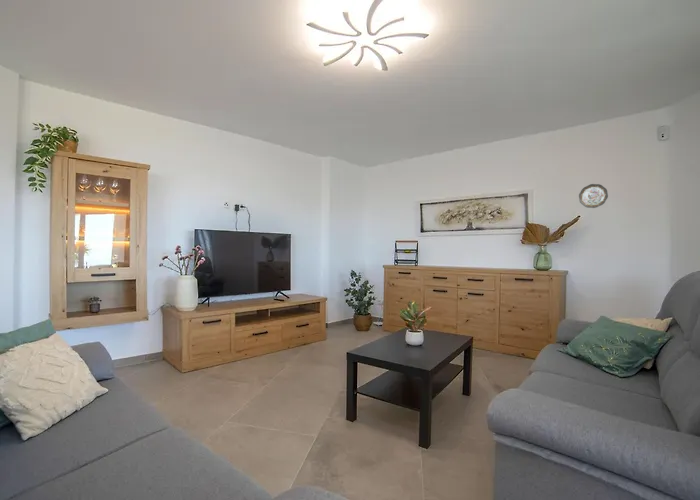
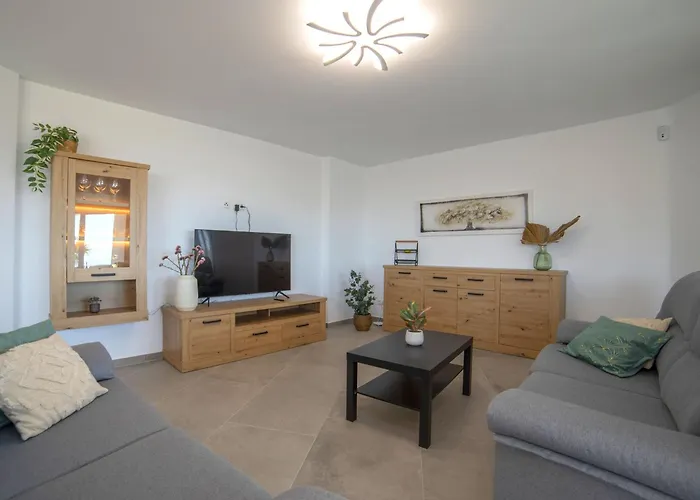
- decorative plate (593, 196)
